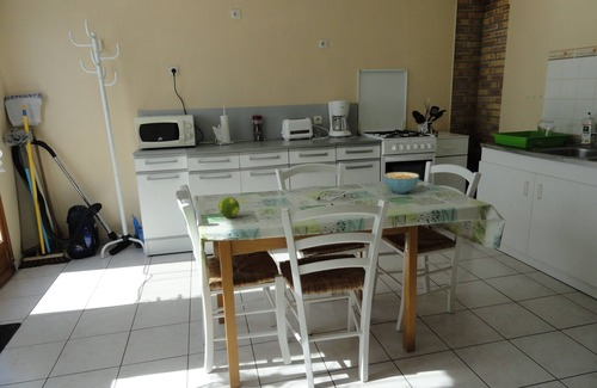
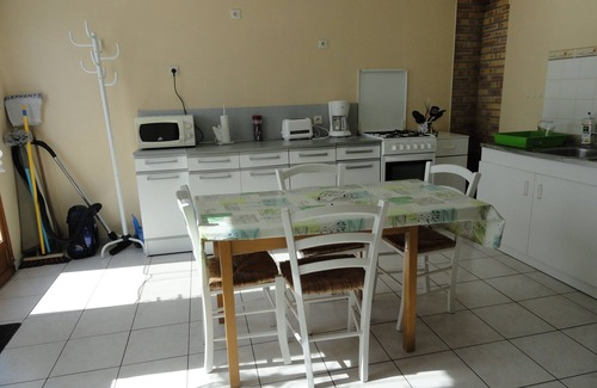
- cereal bowl (400, 184)
- fruit (228, 207)
